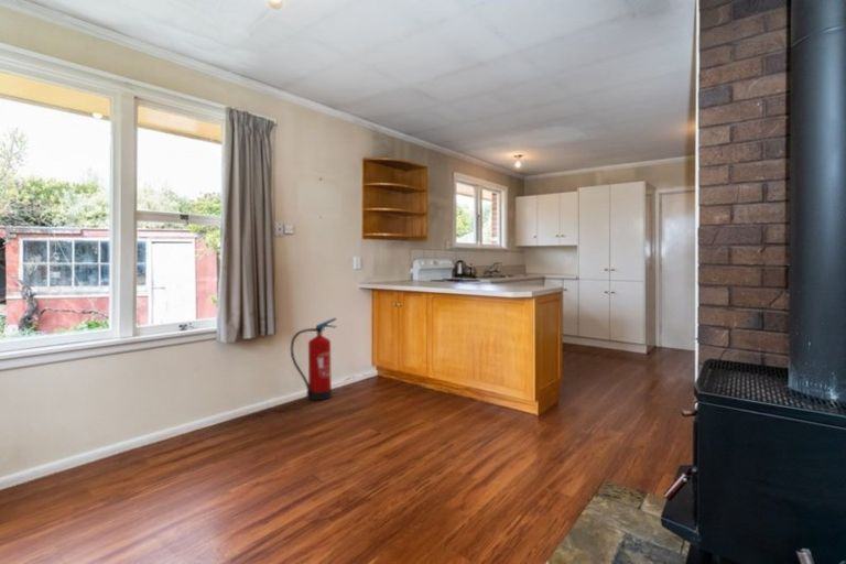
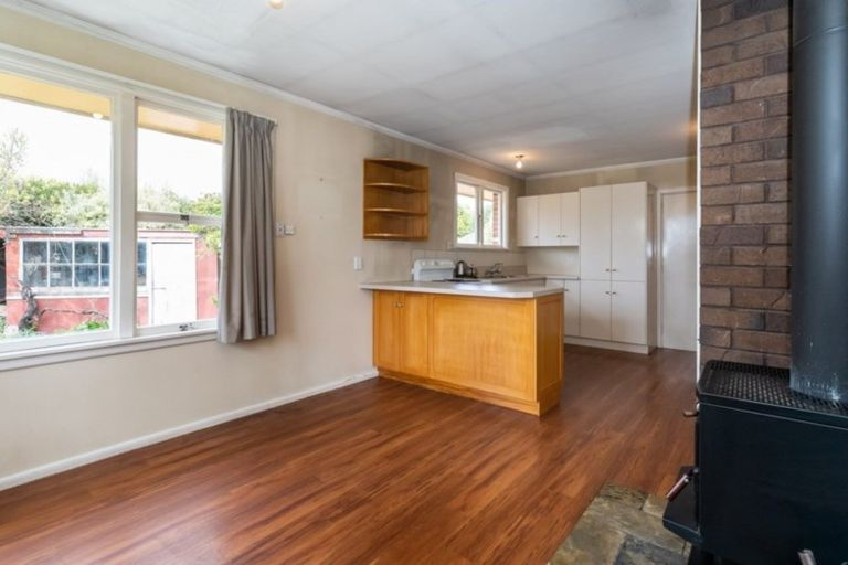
- fire extinguisher (314, 358)
